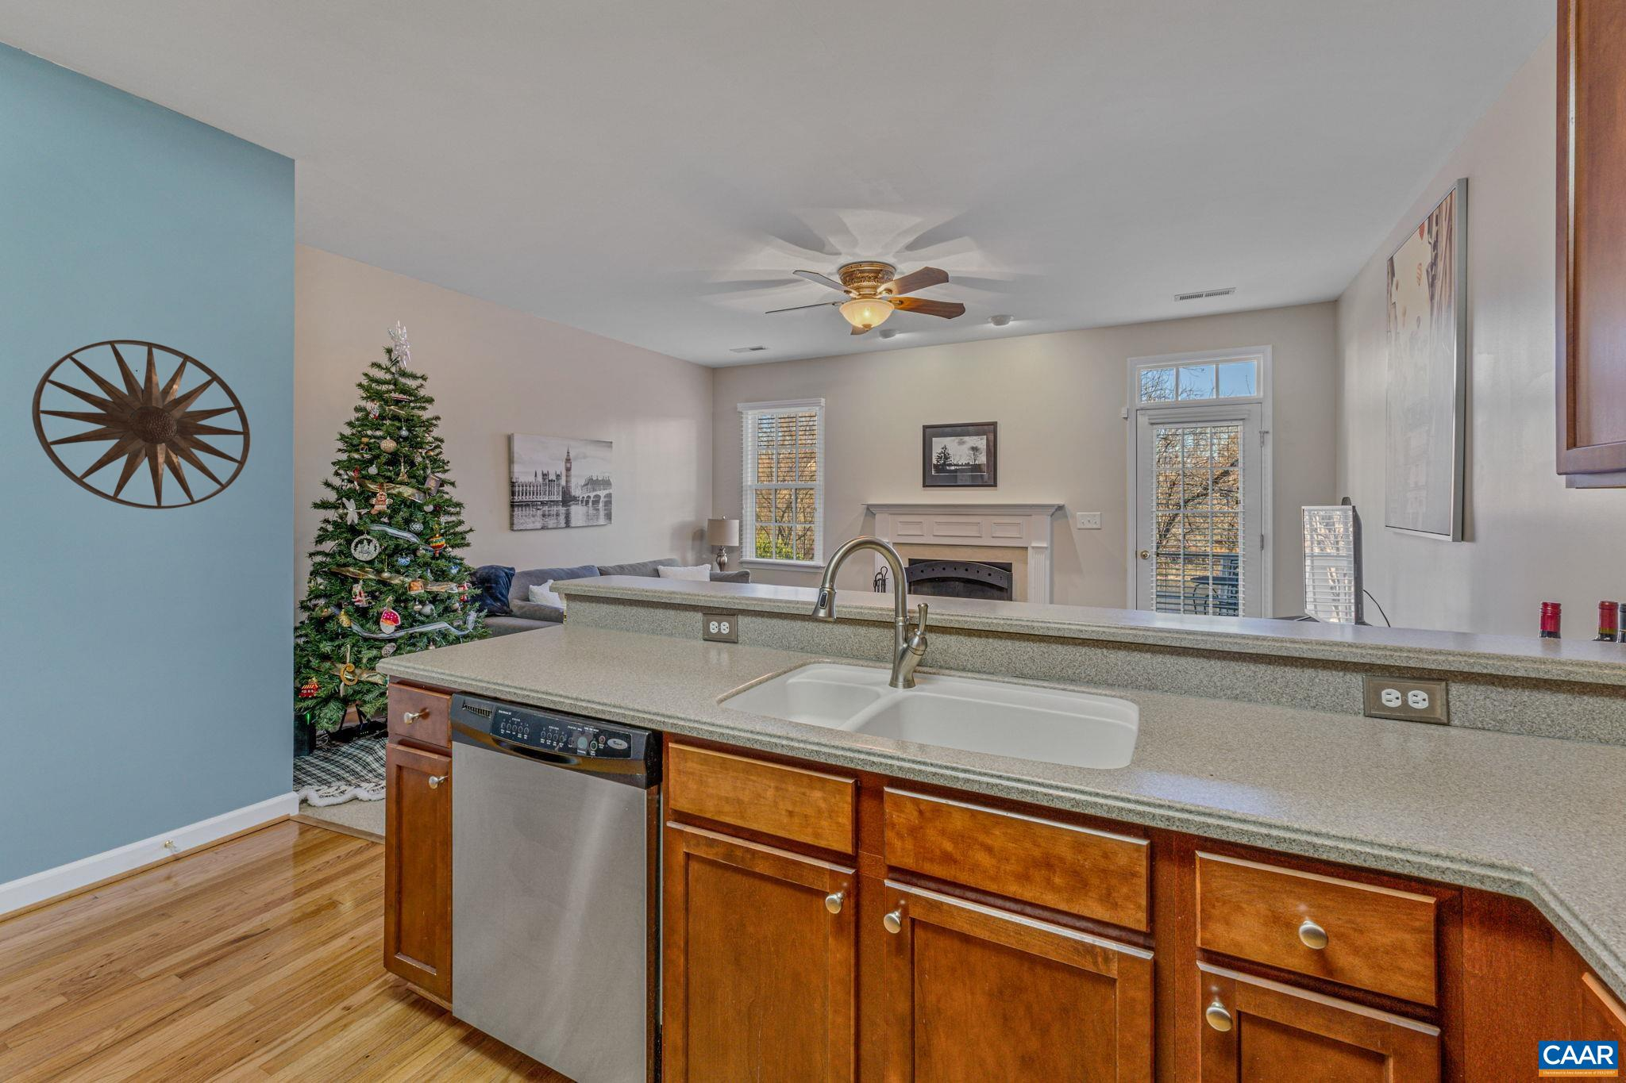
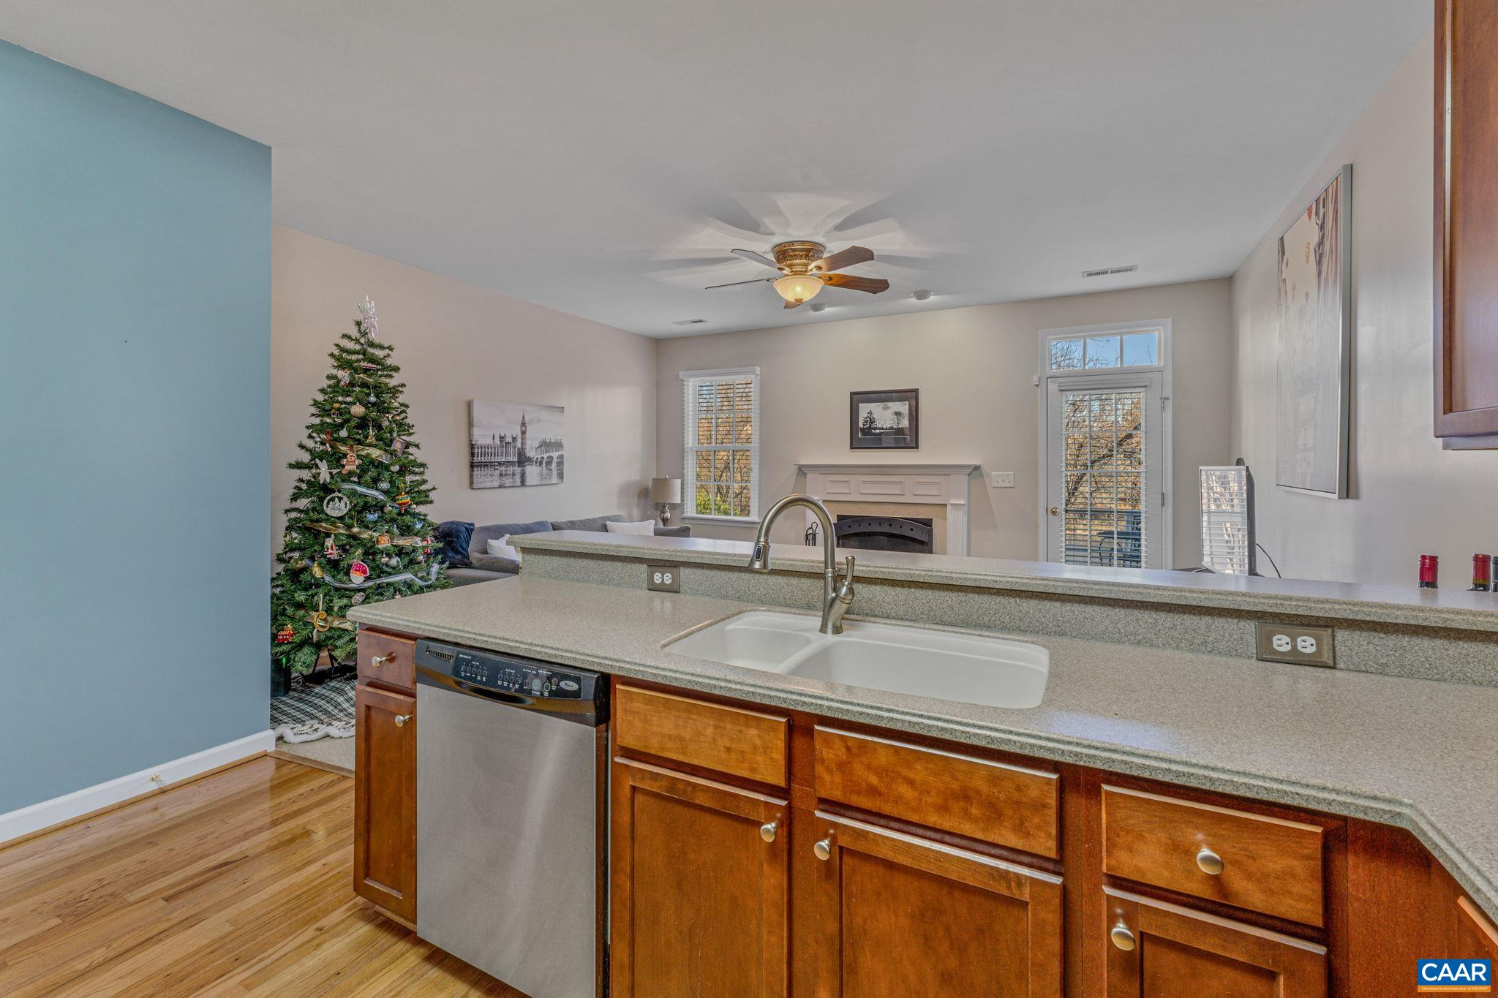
- wall art (151, 425)
